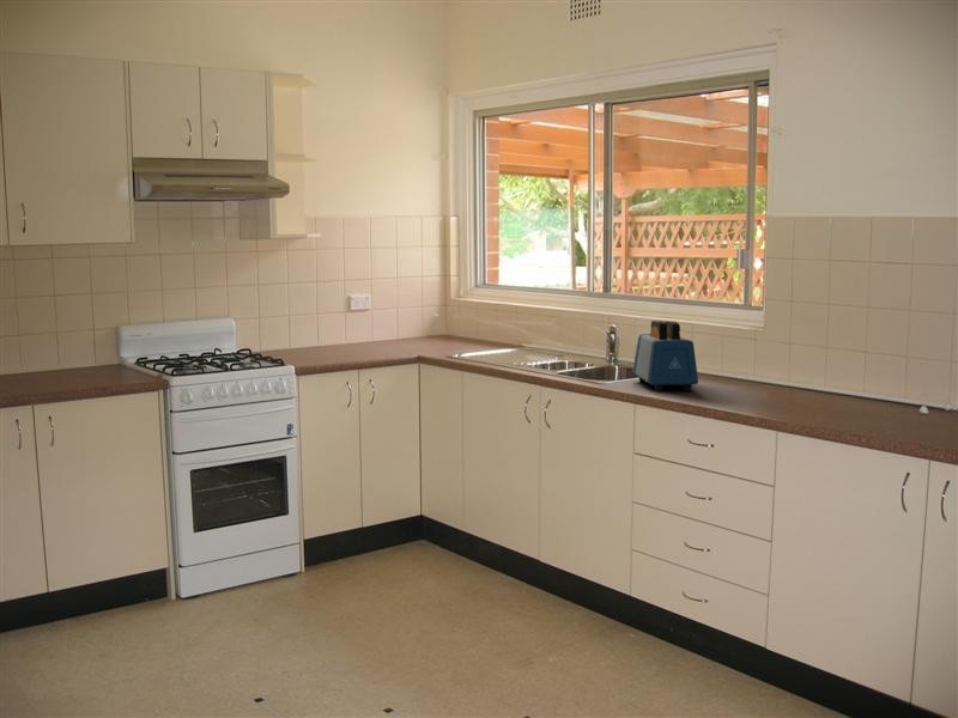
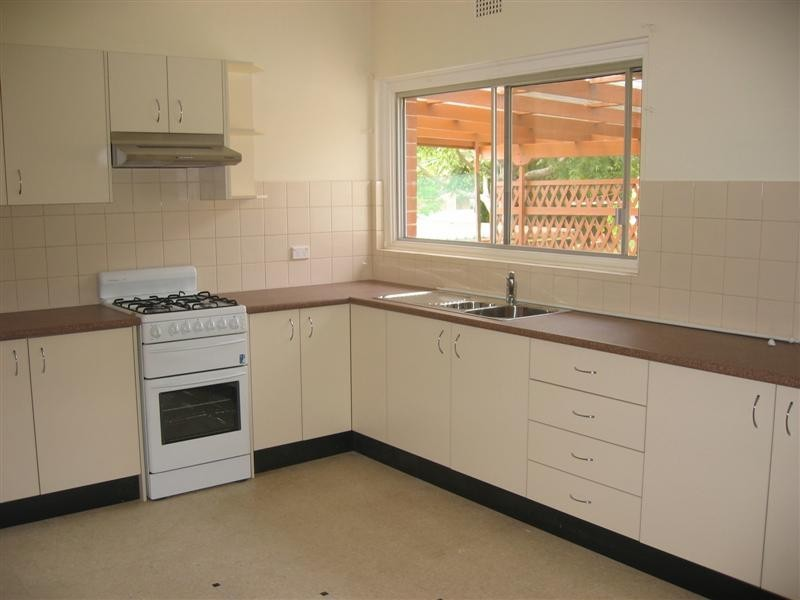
- toaster (665, 353)
